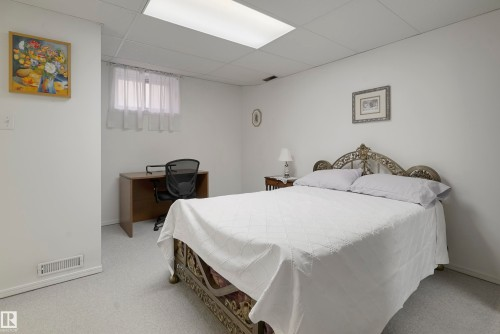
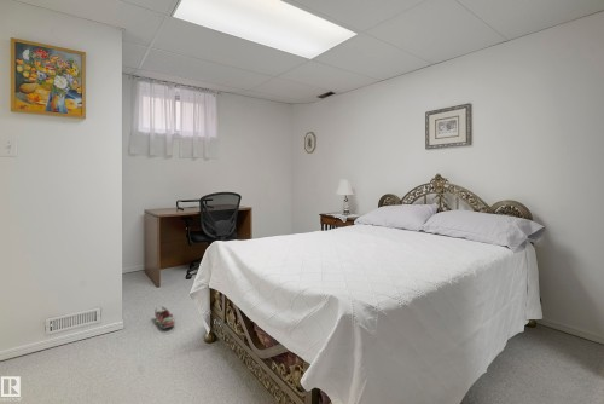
+ shoe (164, 316)
